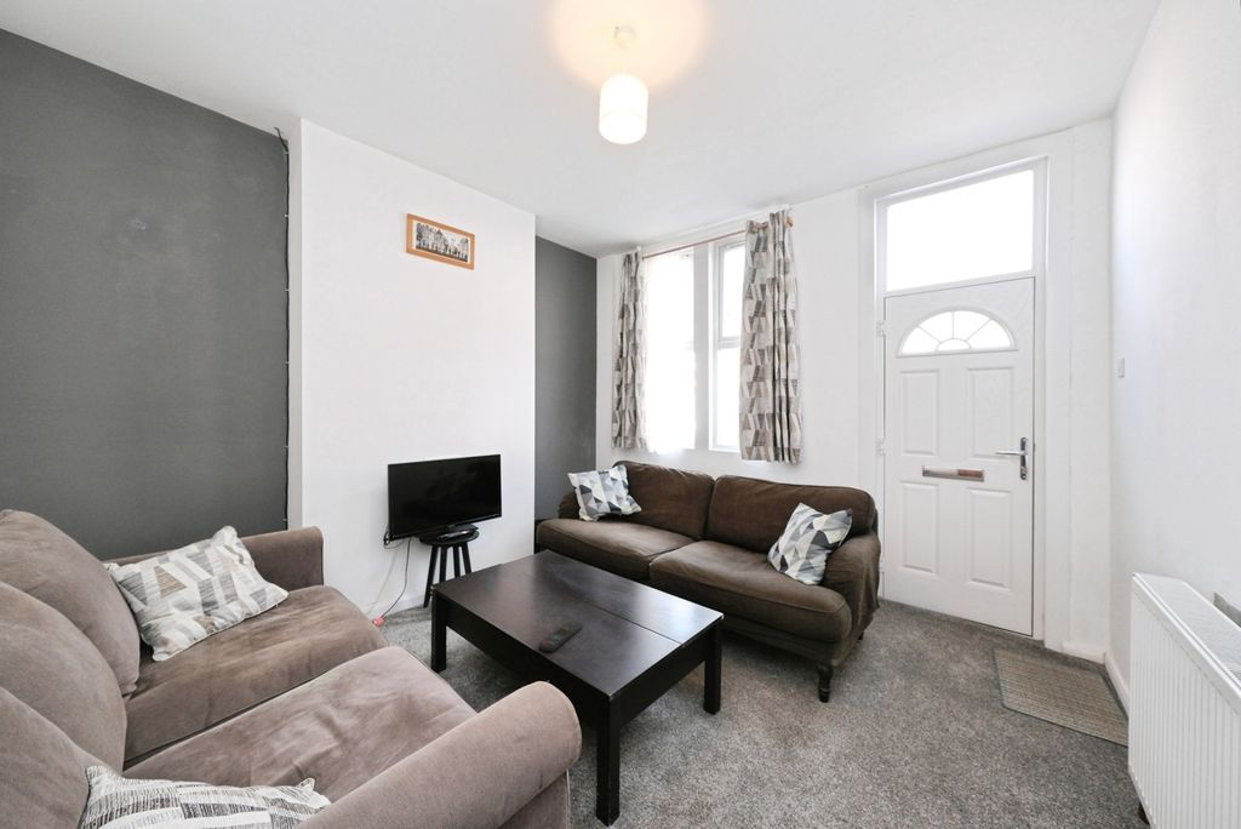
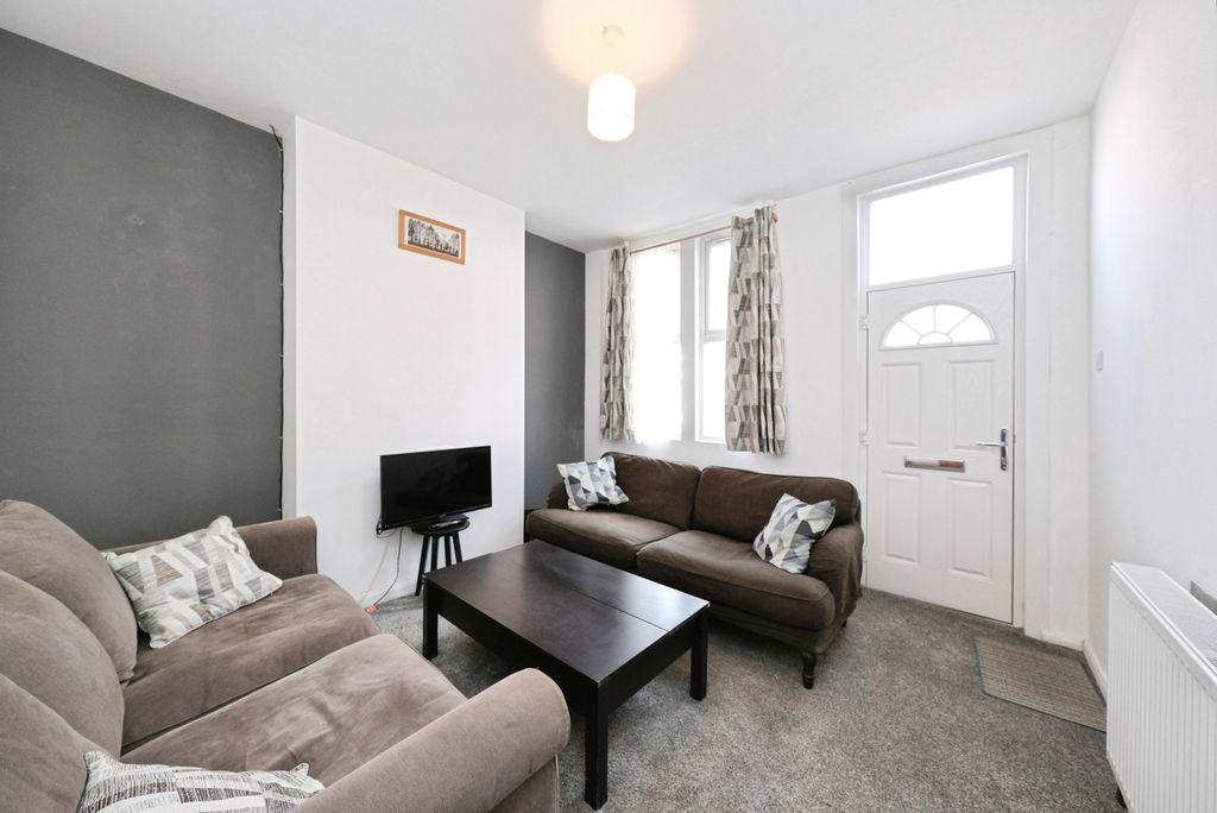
- remote control (561, 634)
